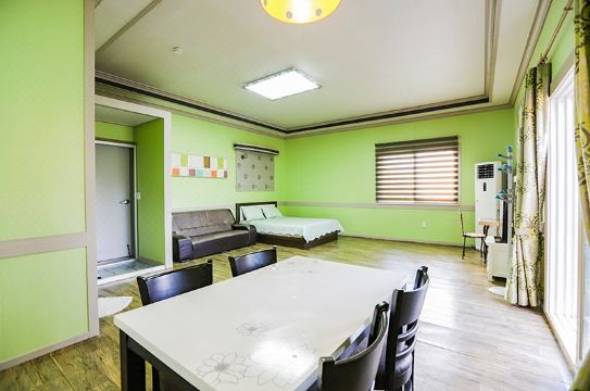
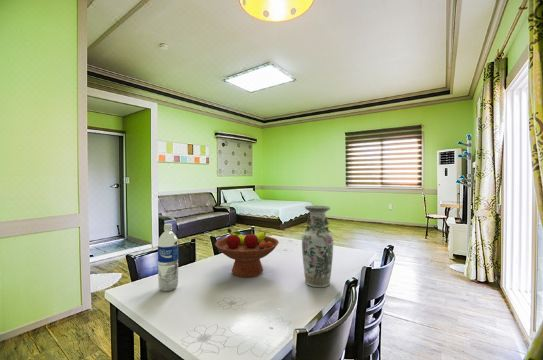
+ fruit bowl (247, 251)
+ water bottle (168, 256)
+ vase (317, 244)
